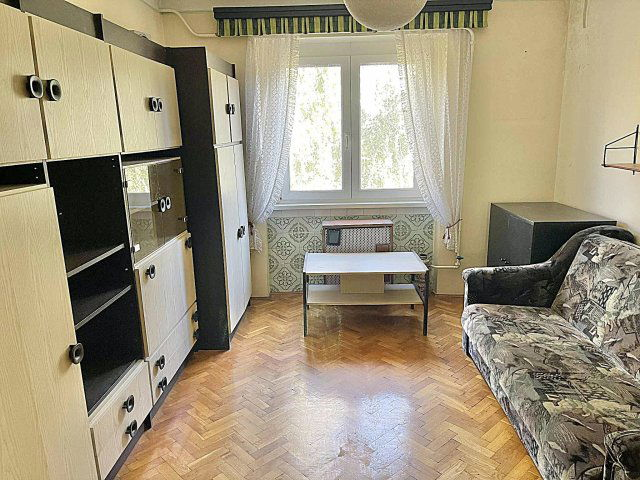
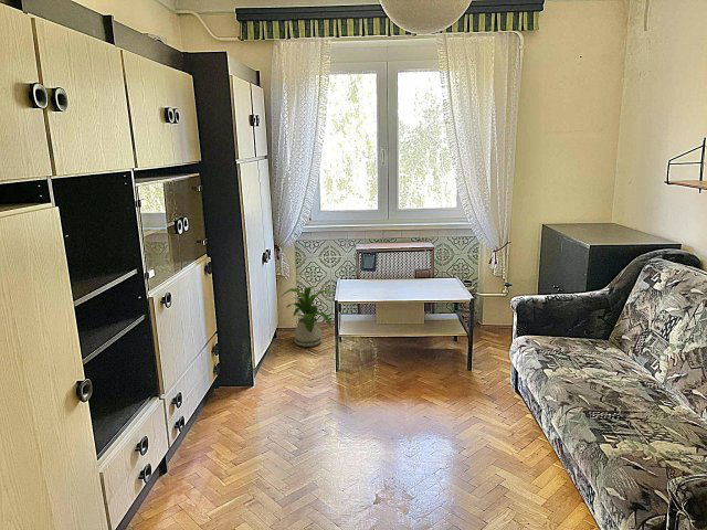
+ house plant (309, 310)
